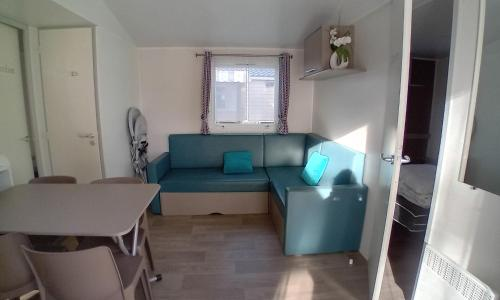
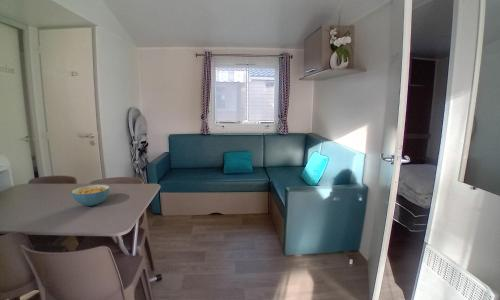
+ cereal bowl (91, 196)
